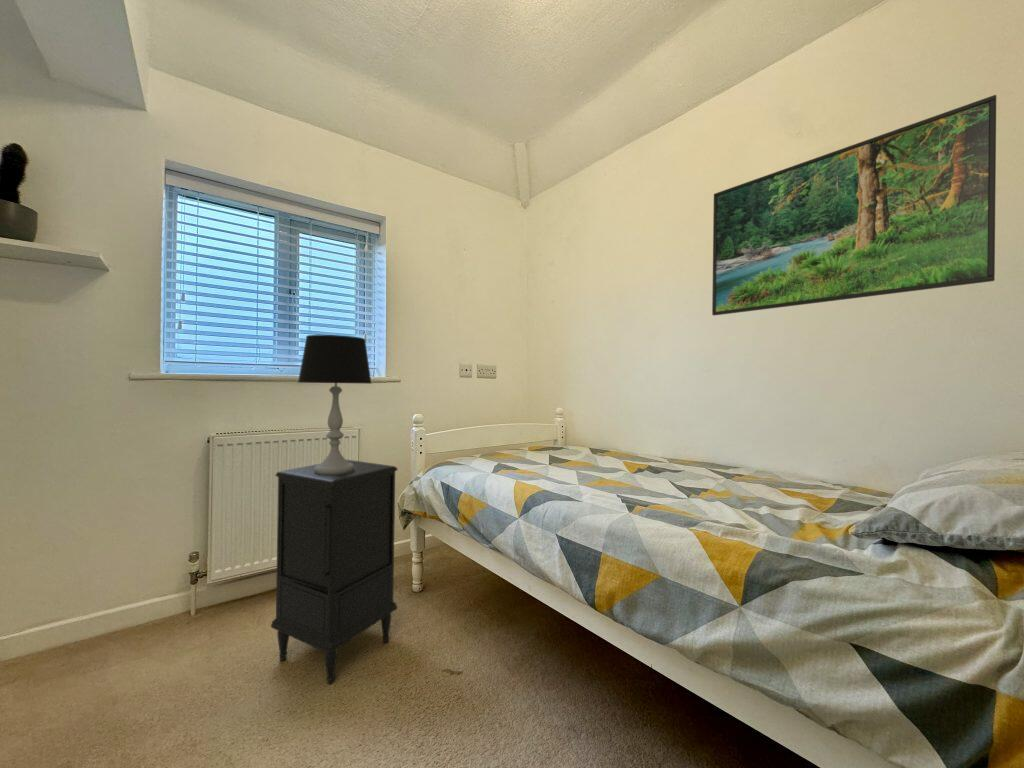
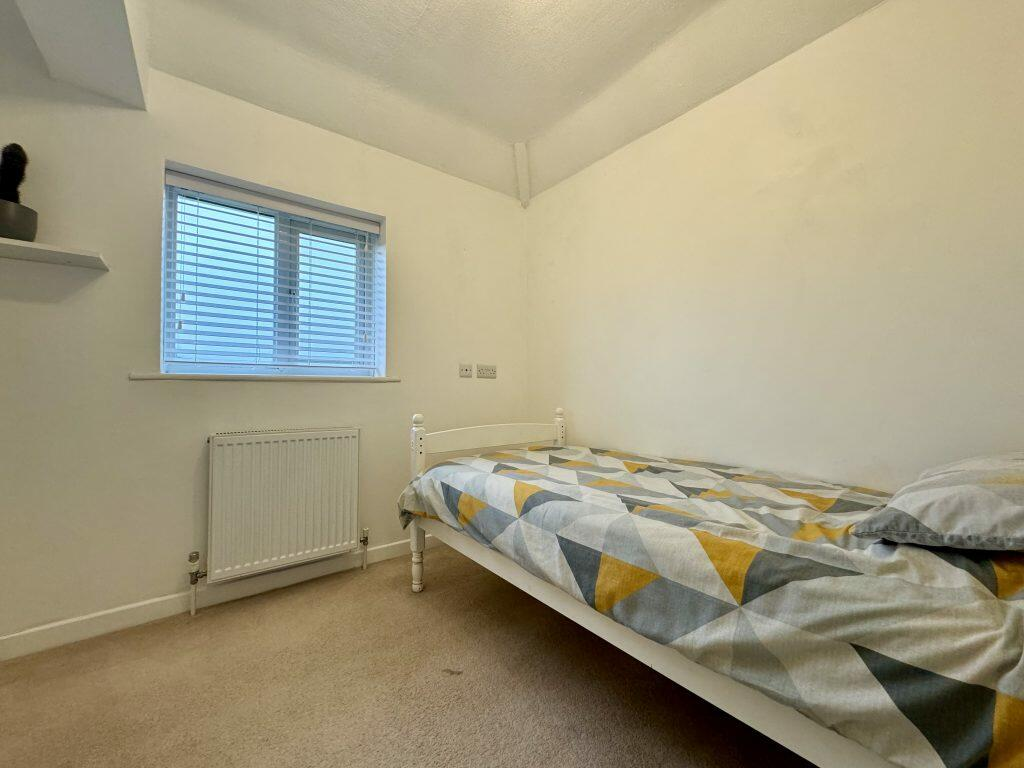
- table lamp (335, 404)
- nightstand (336, 559)
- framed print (825, 228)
